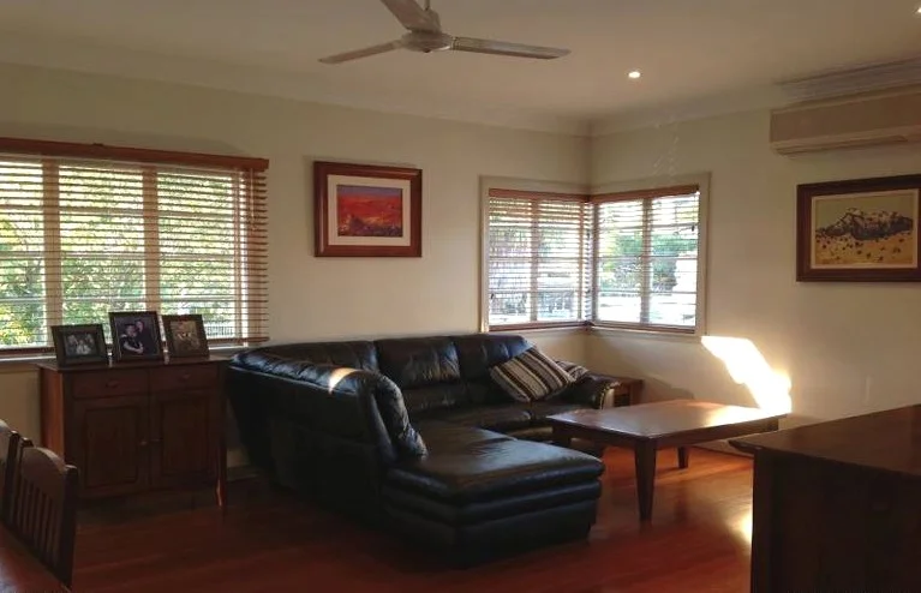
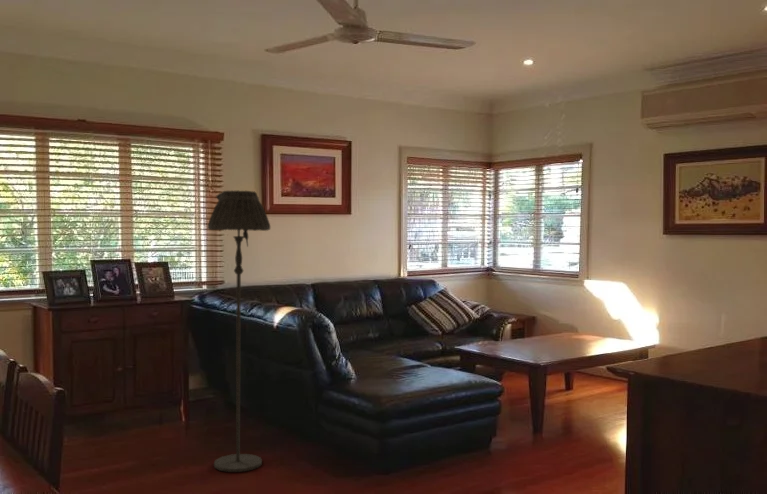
+ floor lamp (238, 328)
